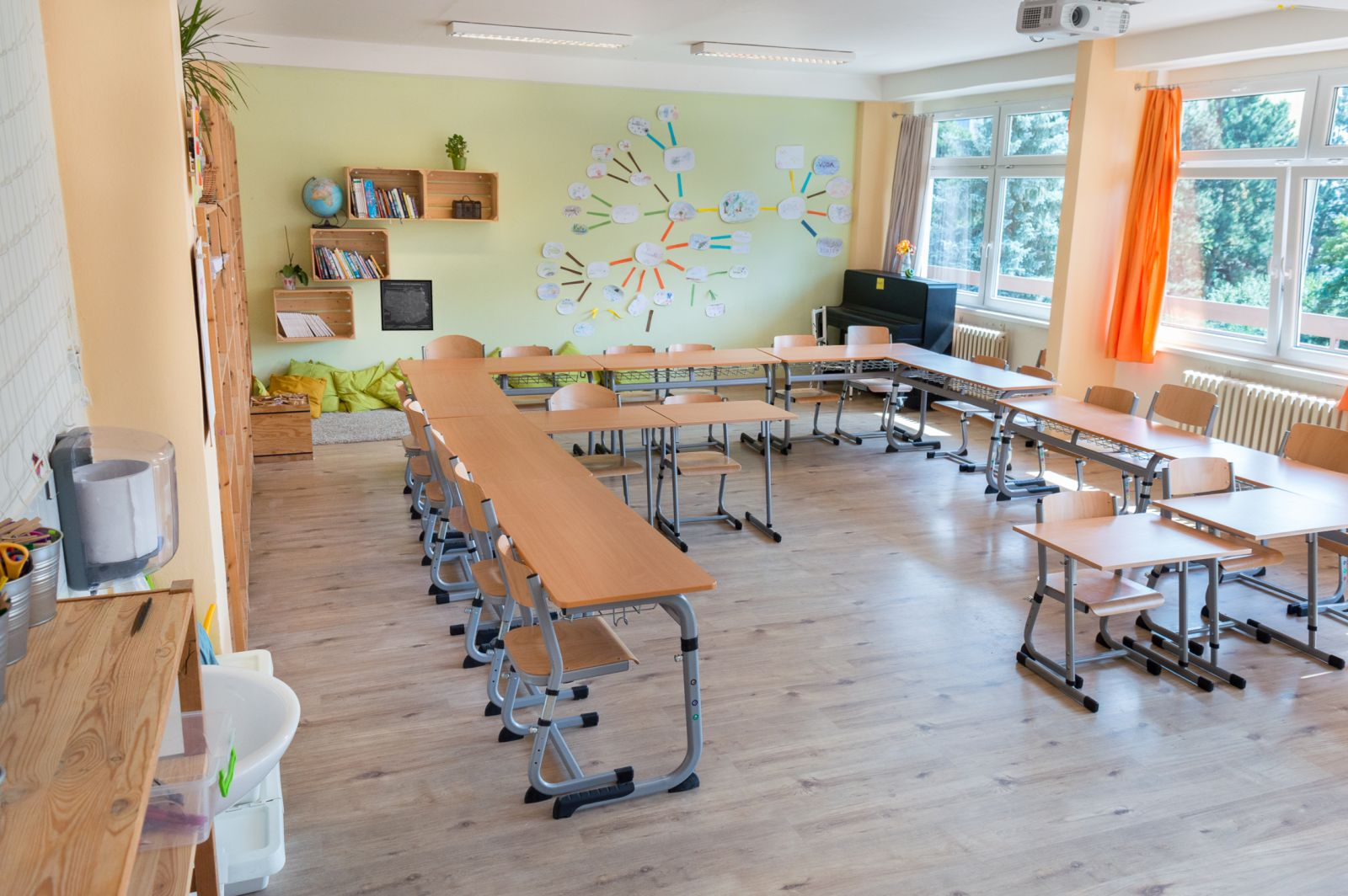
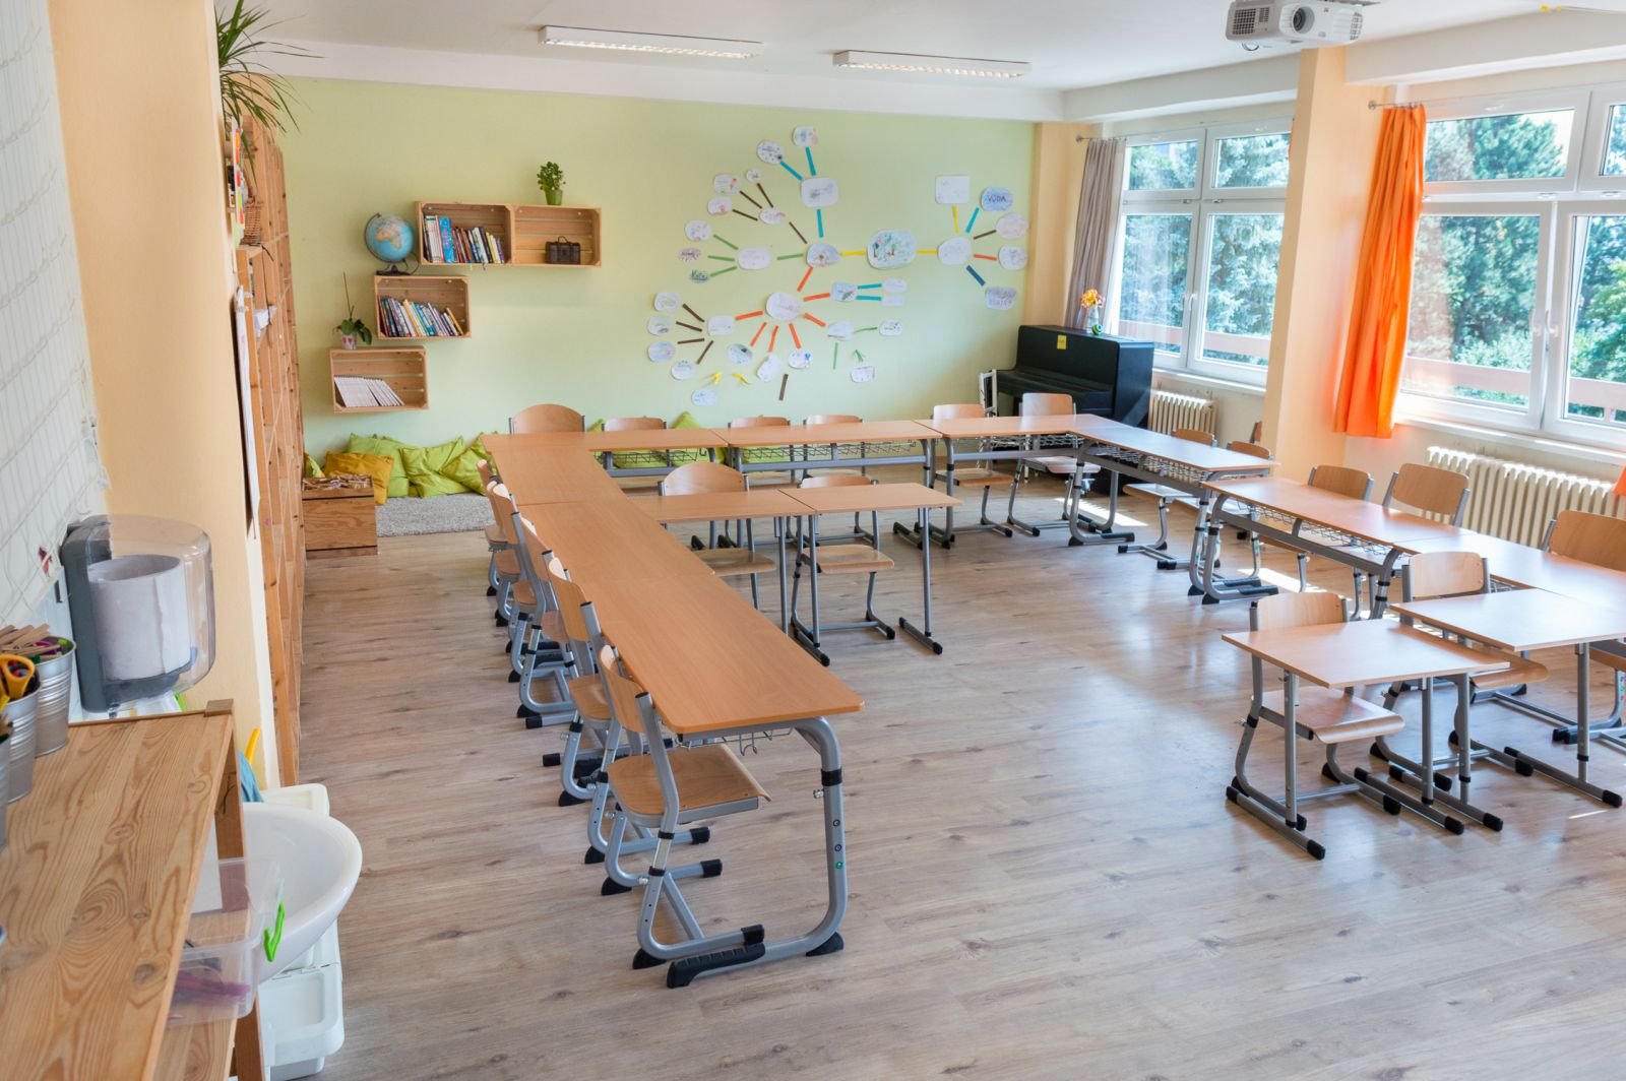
- wall art (406, 305)
- pen (143, 615)
